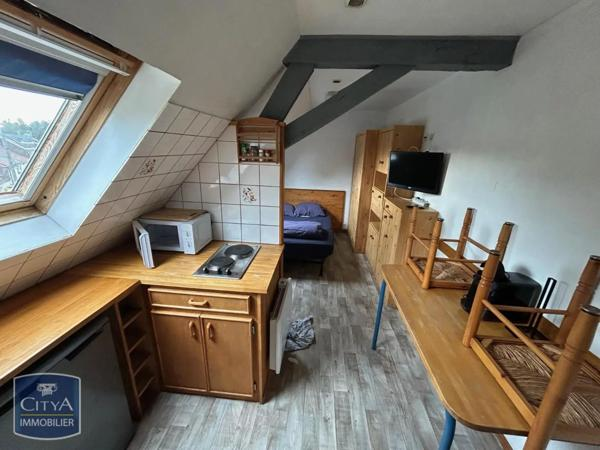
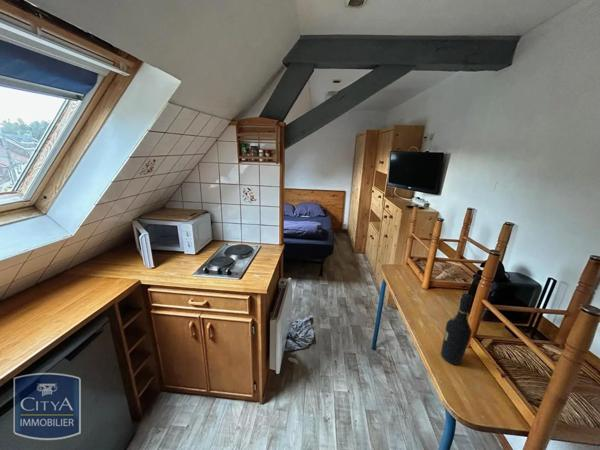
+ wine bottle (458, 328)
